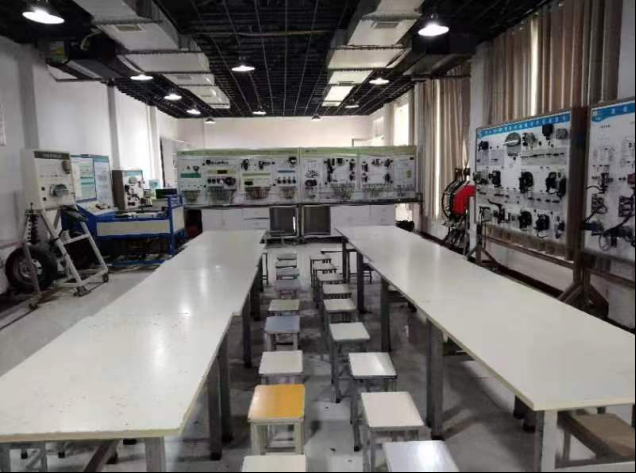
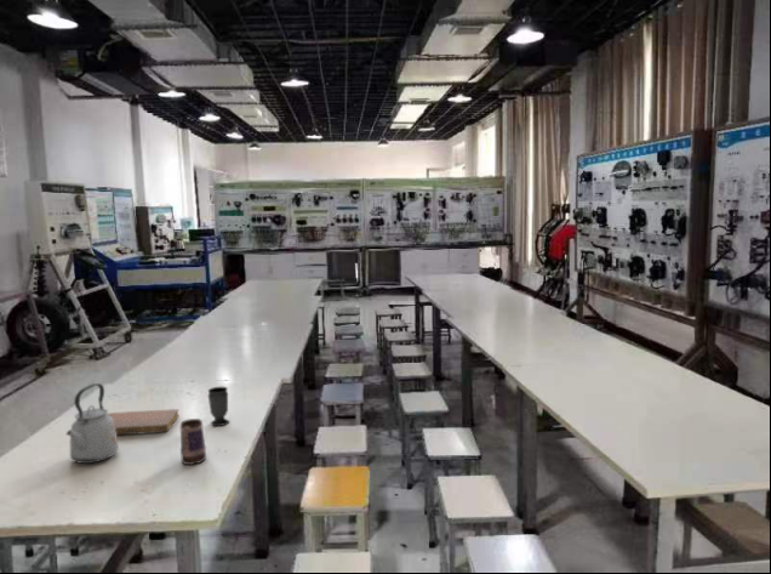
+ mug (190, 442)
+ kettle (86, 425)
+ notebook (136, 422)
+ cup (218, 405)
